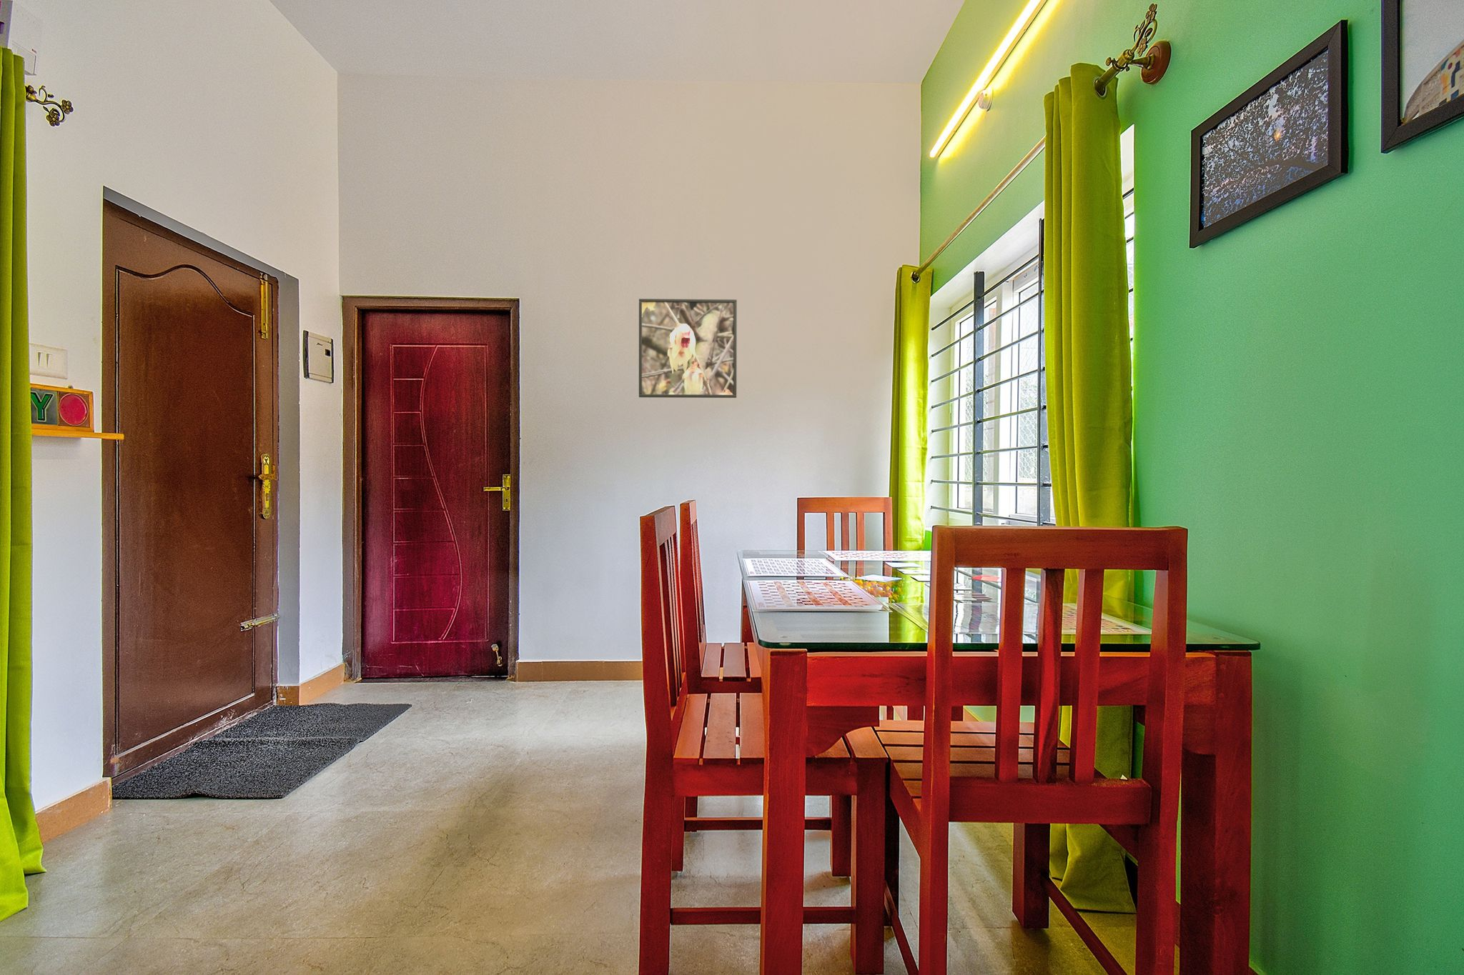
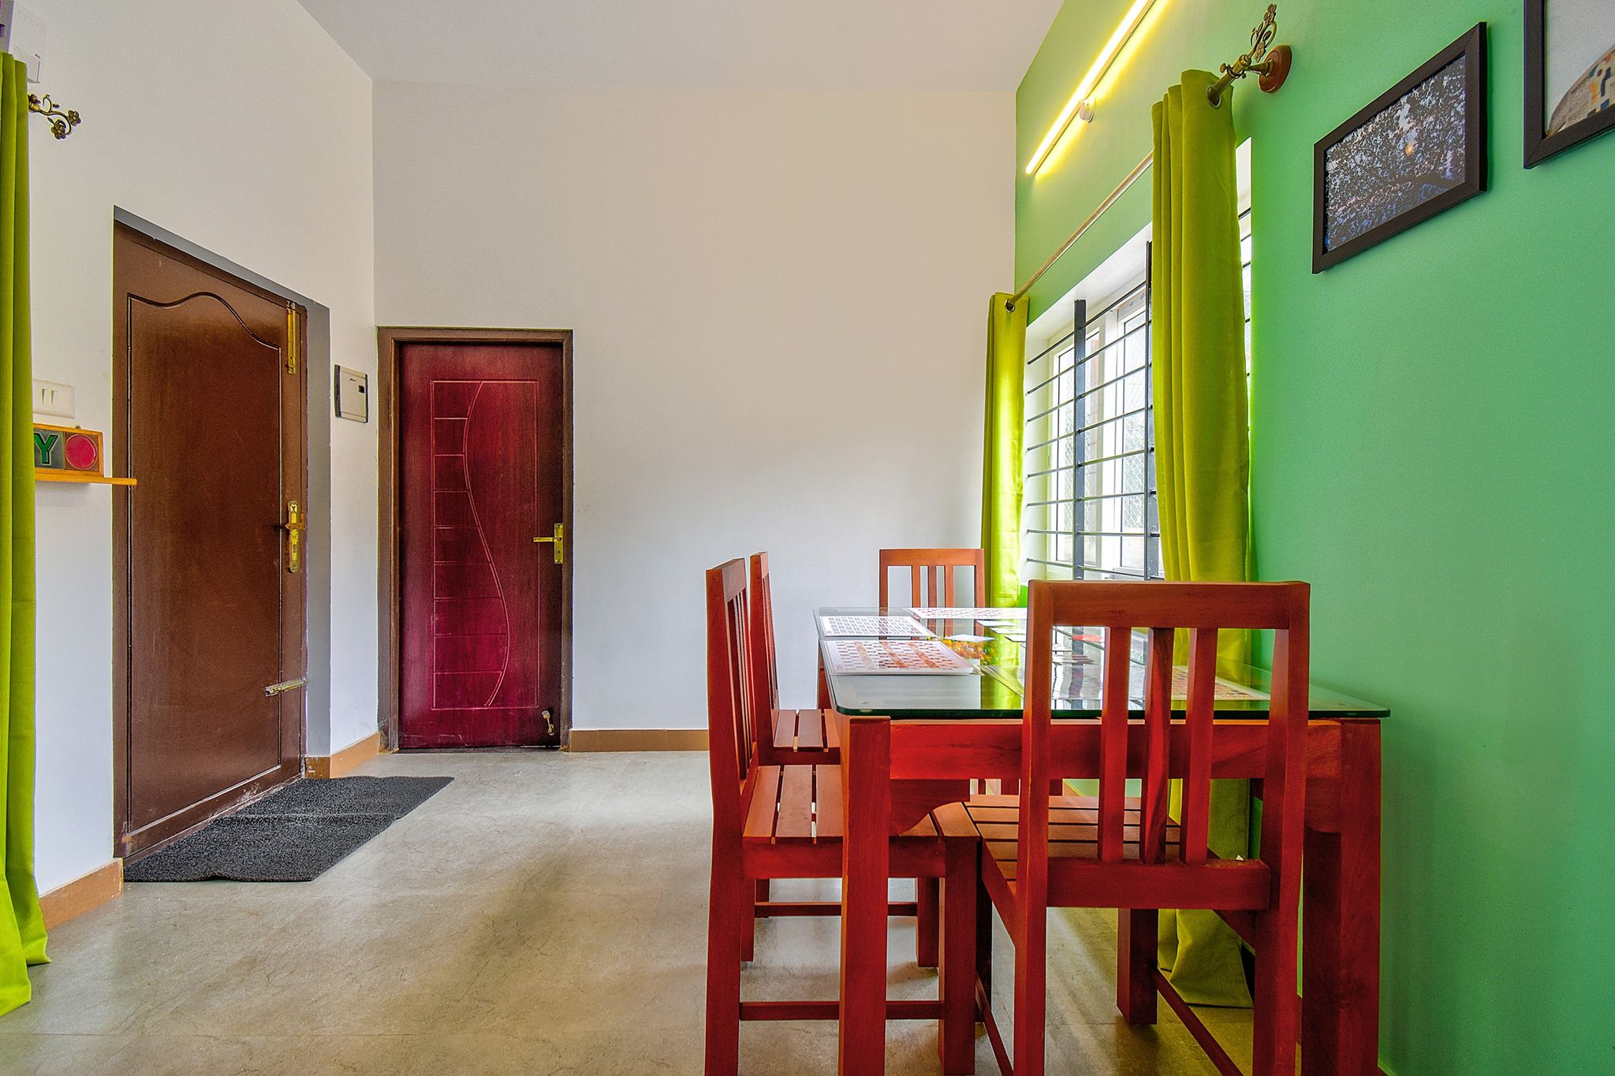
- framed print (688, 348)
